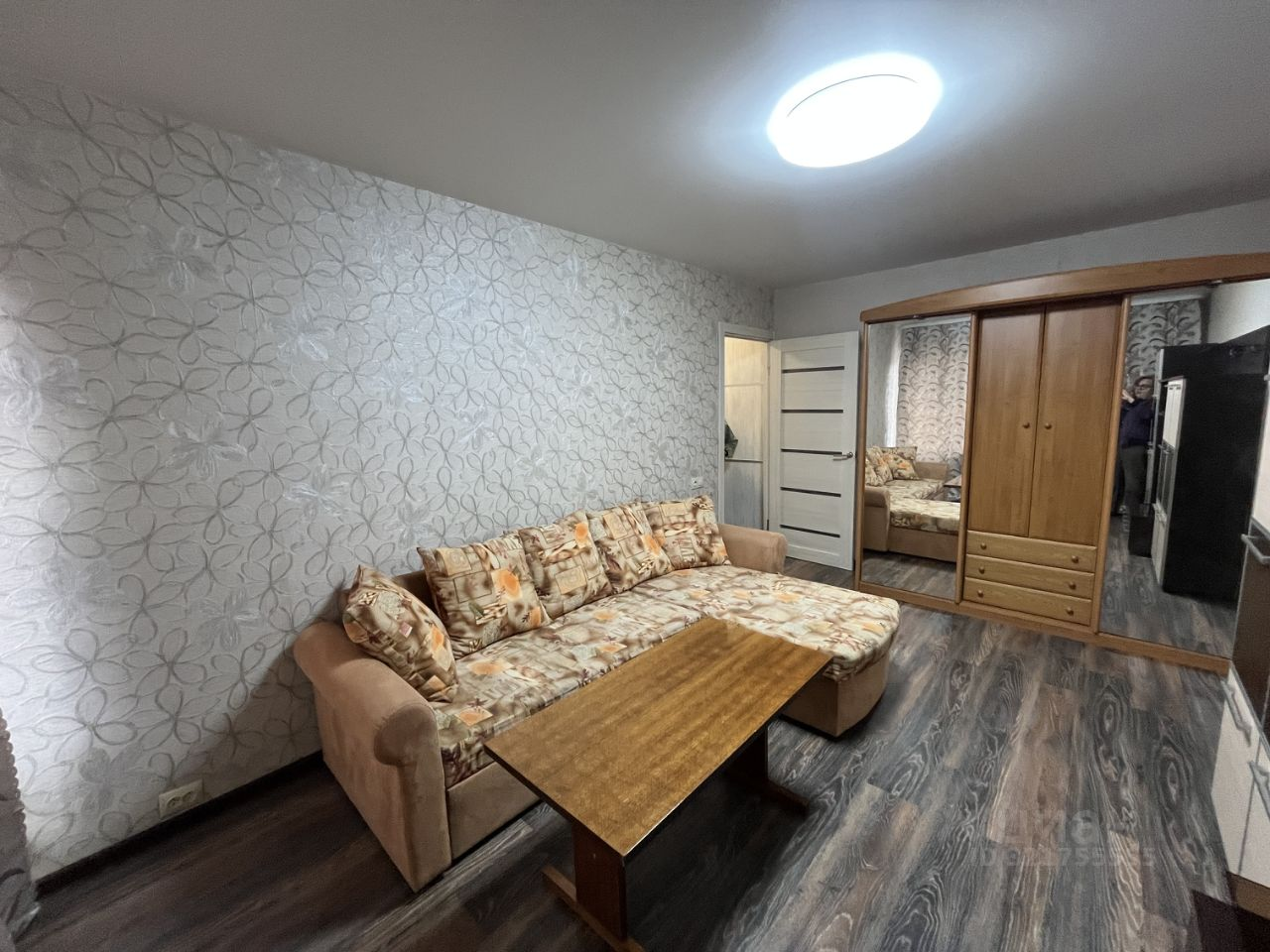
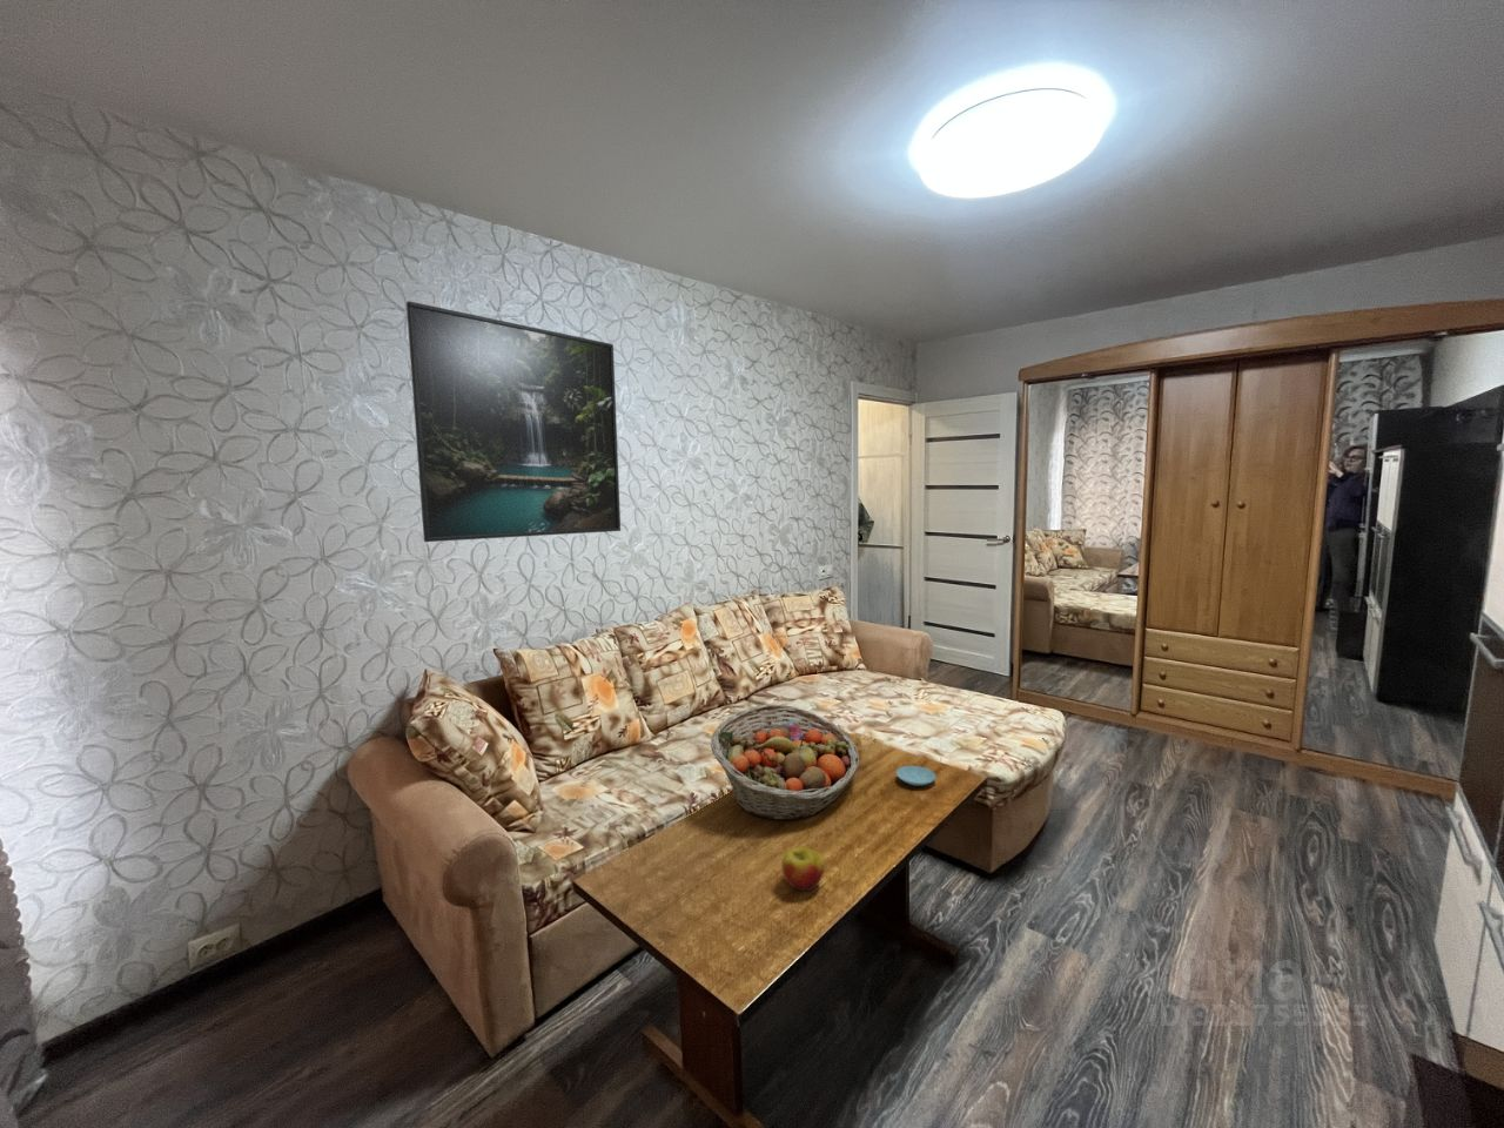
+ fruit basket (786, 758)
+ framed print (527, 432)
+ apple (803, 869)
+ saucer (915, 776)
